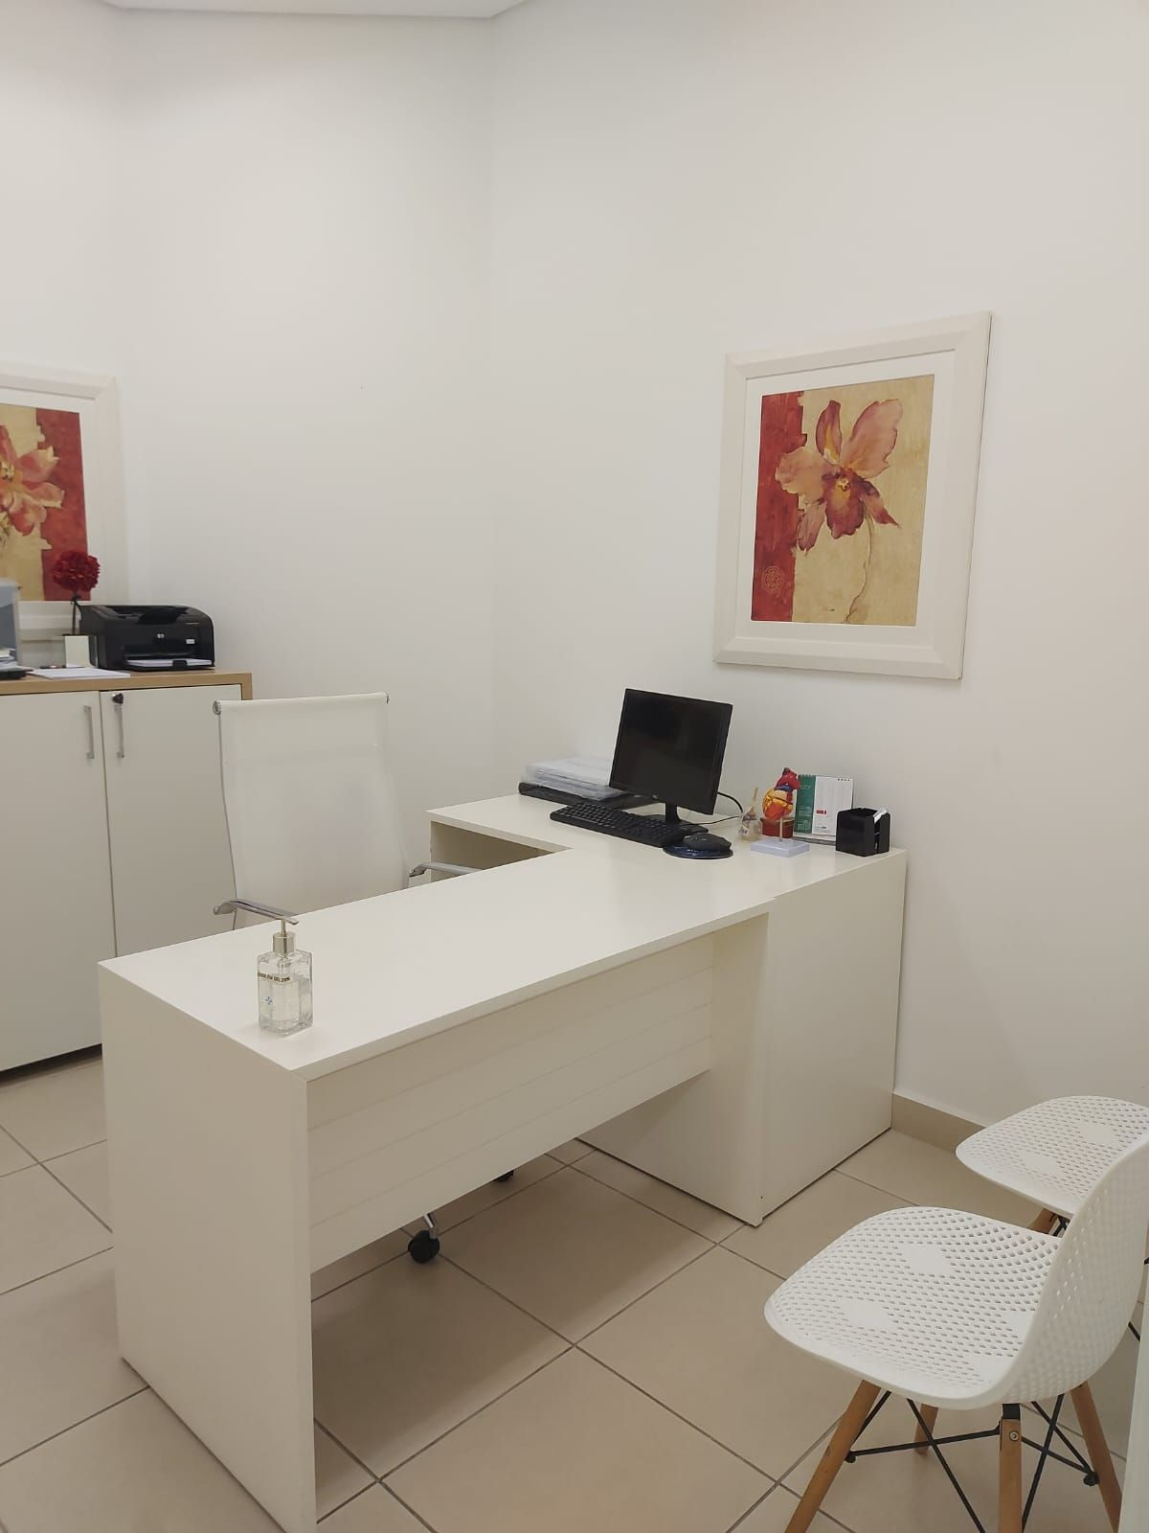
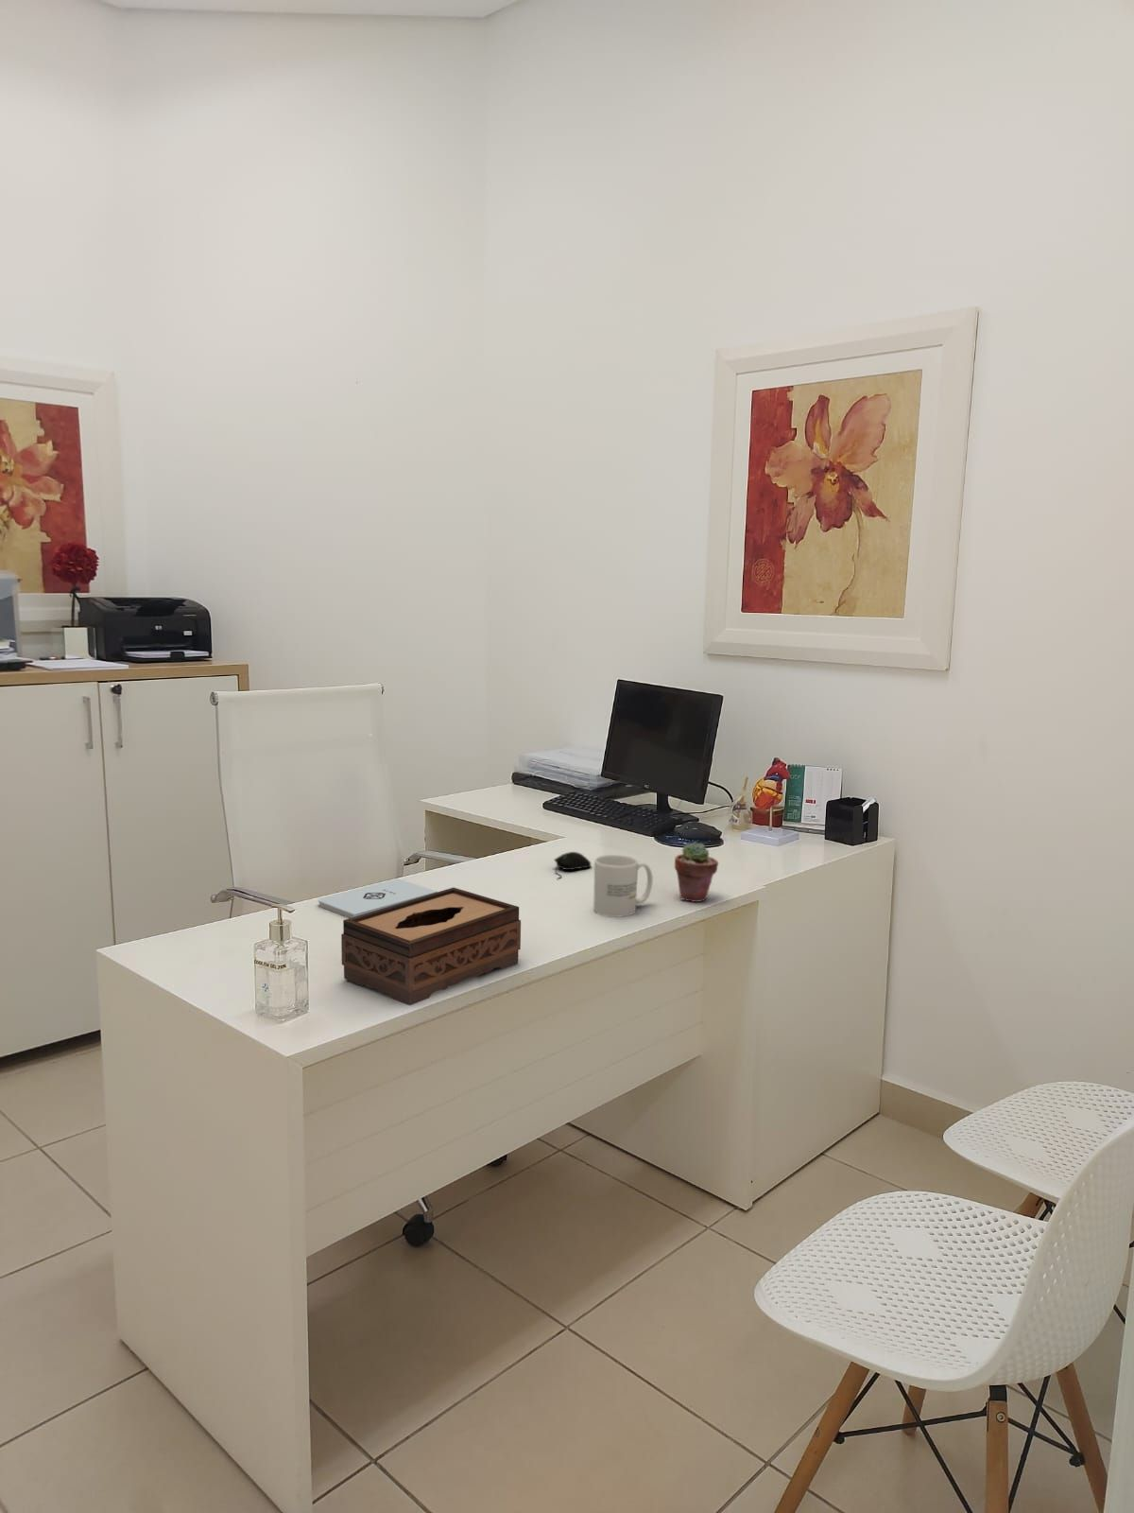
+ mug (619, 883)
+ potted succulent (694, 870)
+ computer mouse (568, 863)
+ tissue box (432, 942)
+ notepad (378, 899)
